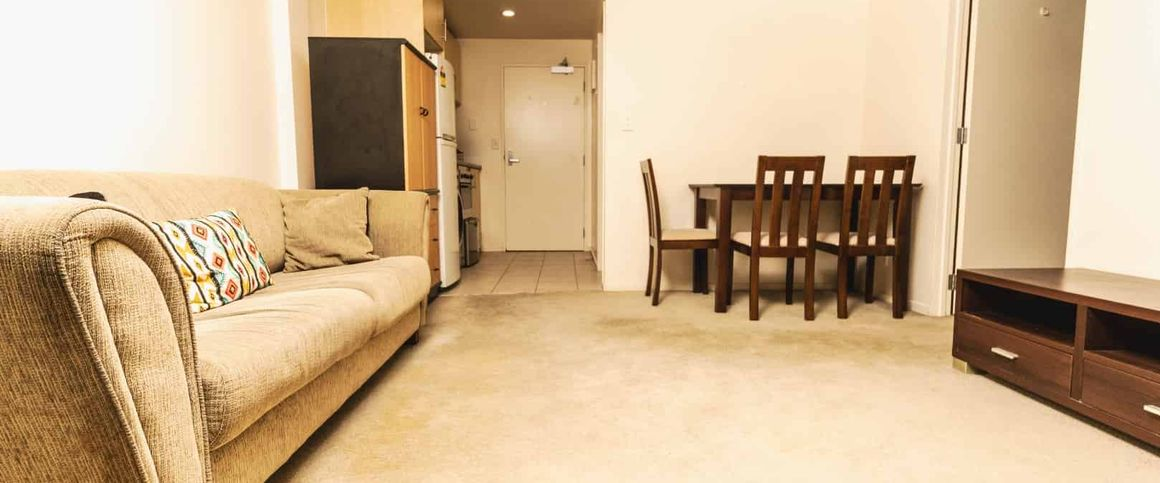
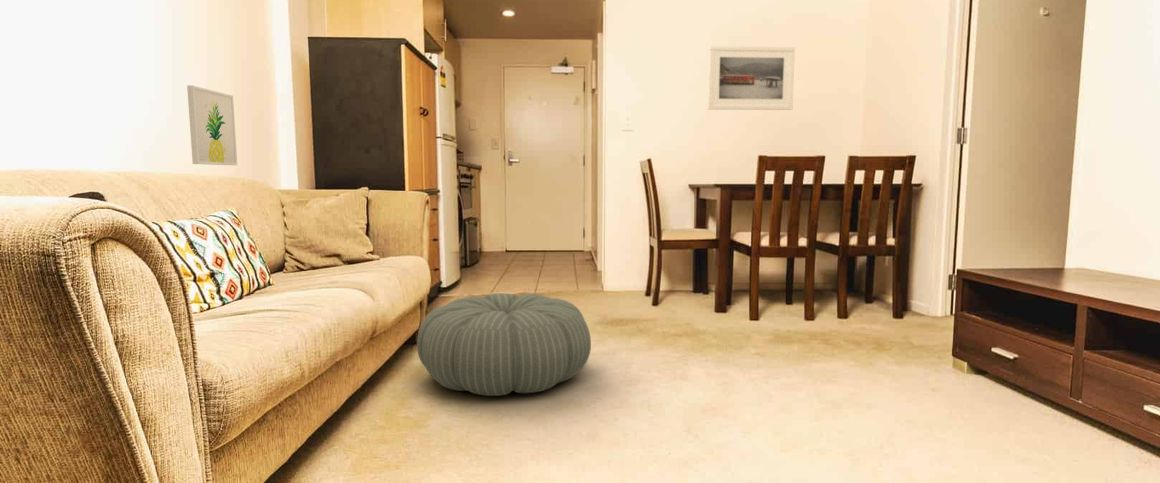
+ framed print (751, 78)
+ pouf (504, 339)
+ wall art (213, 128)
